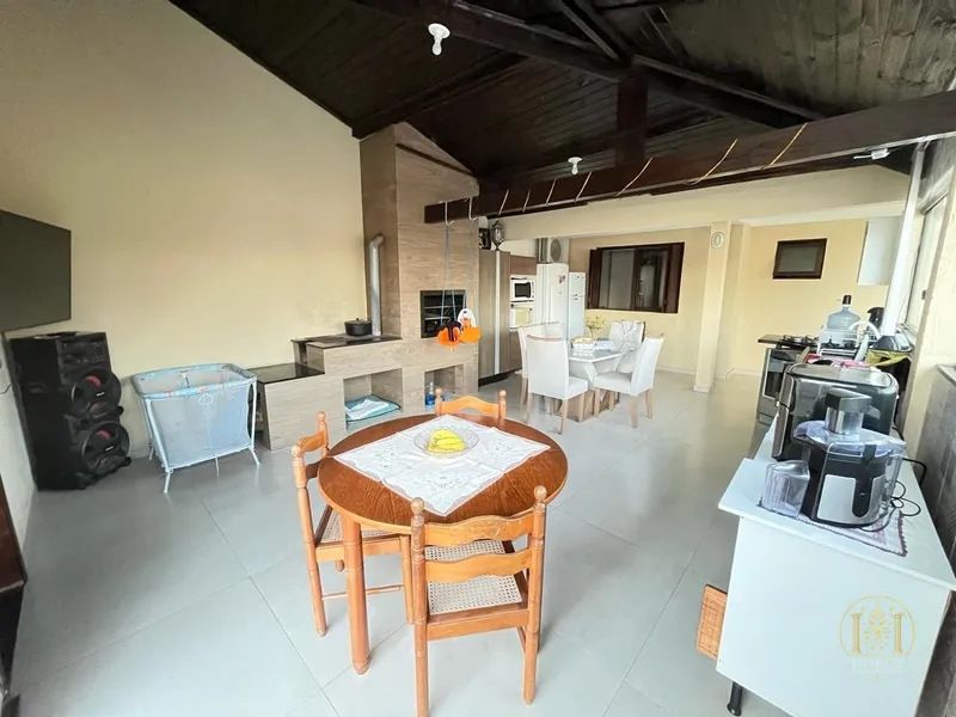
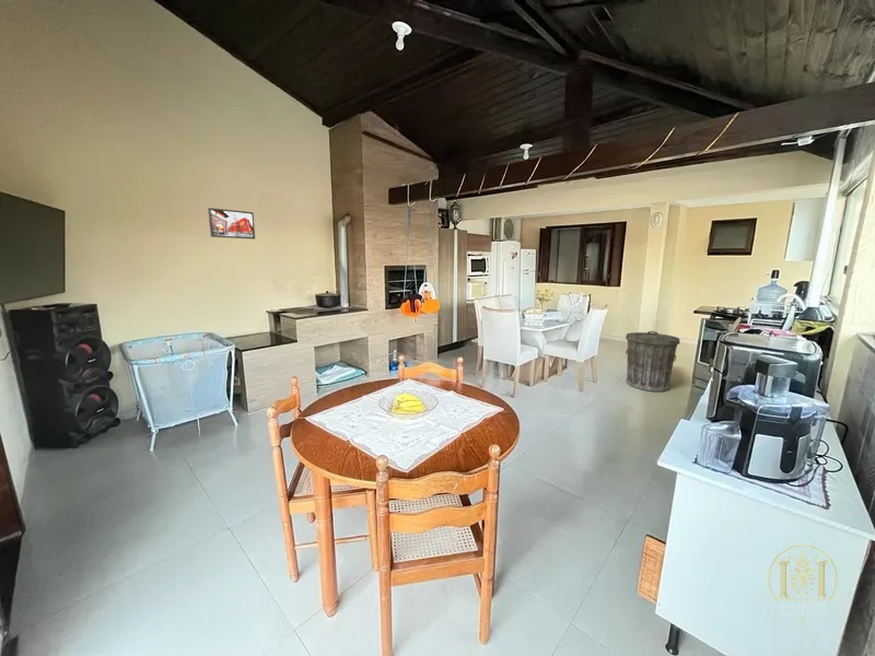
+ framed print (232, 224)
+ trash can (650, 359)
